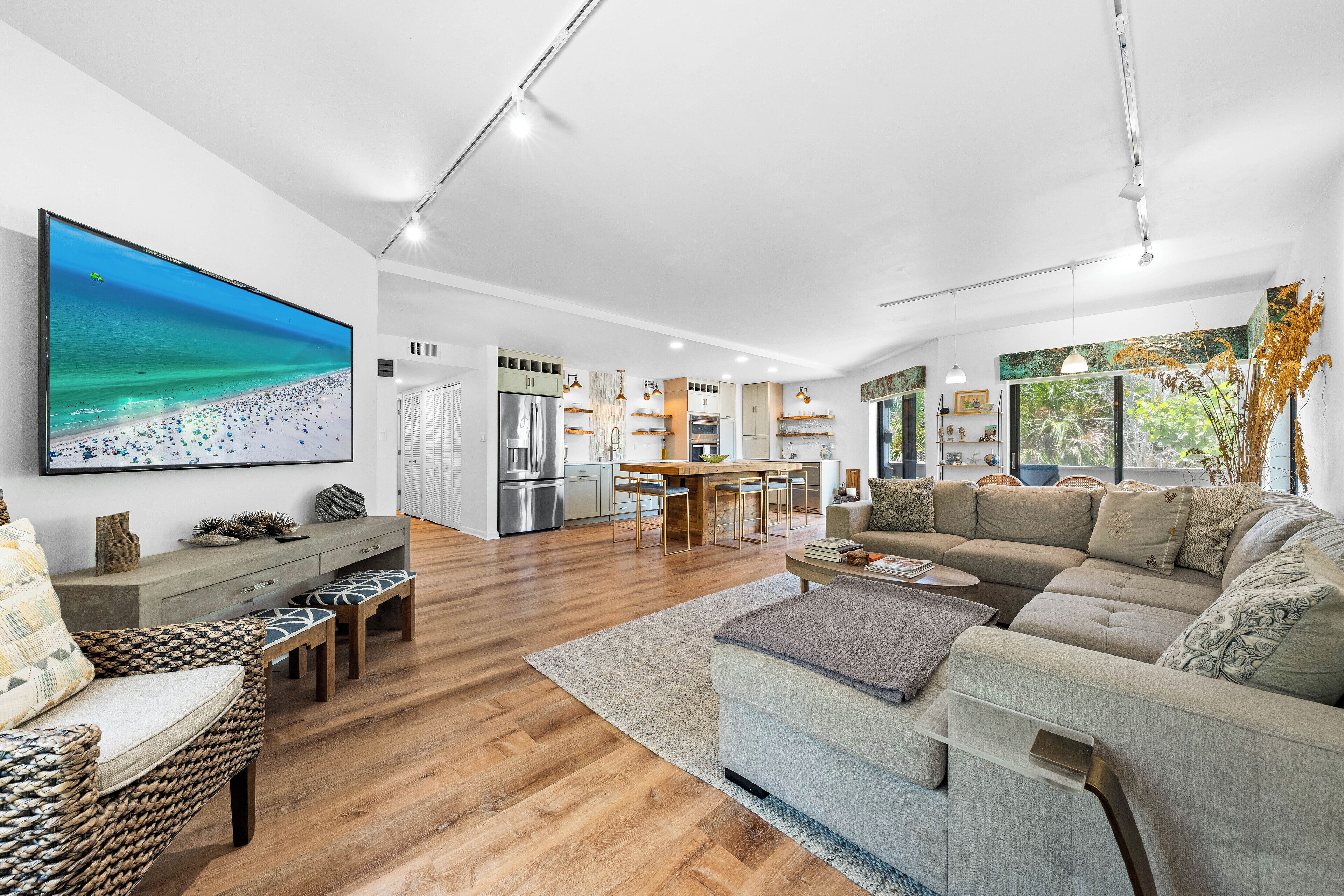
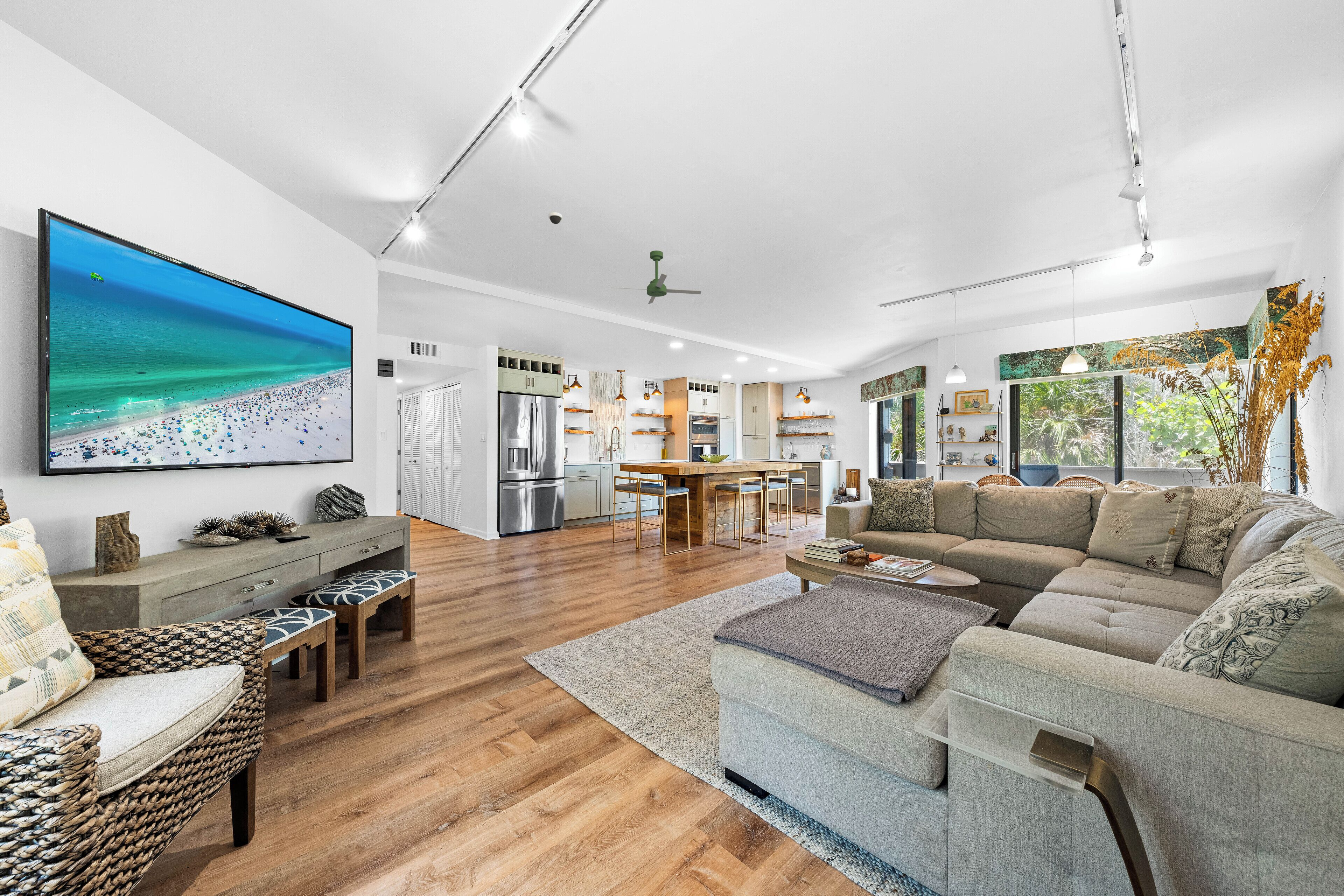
+ dome security camera (555, 219)
+ ceiling fan (657, 273)
